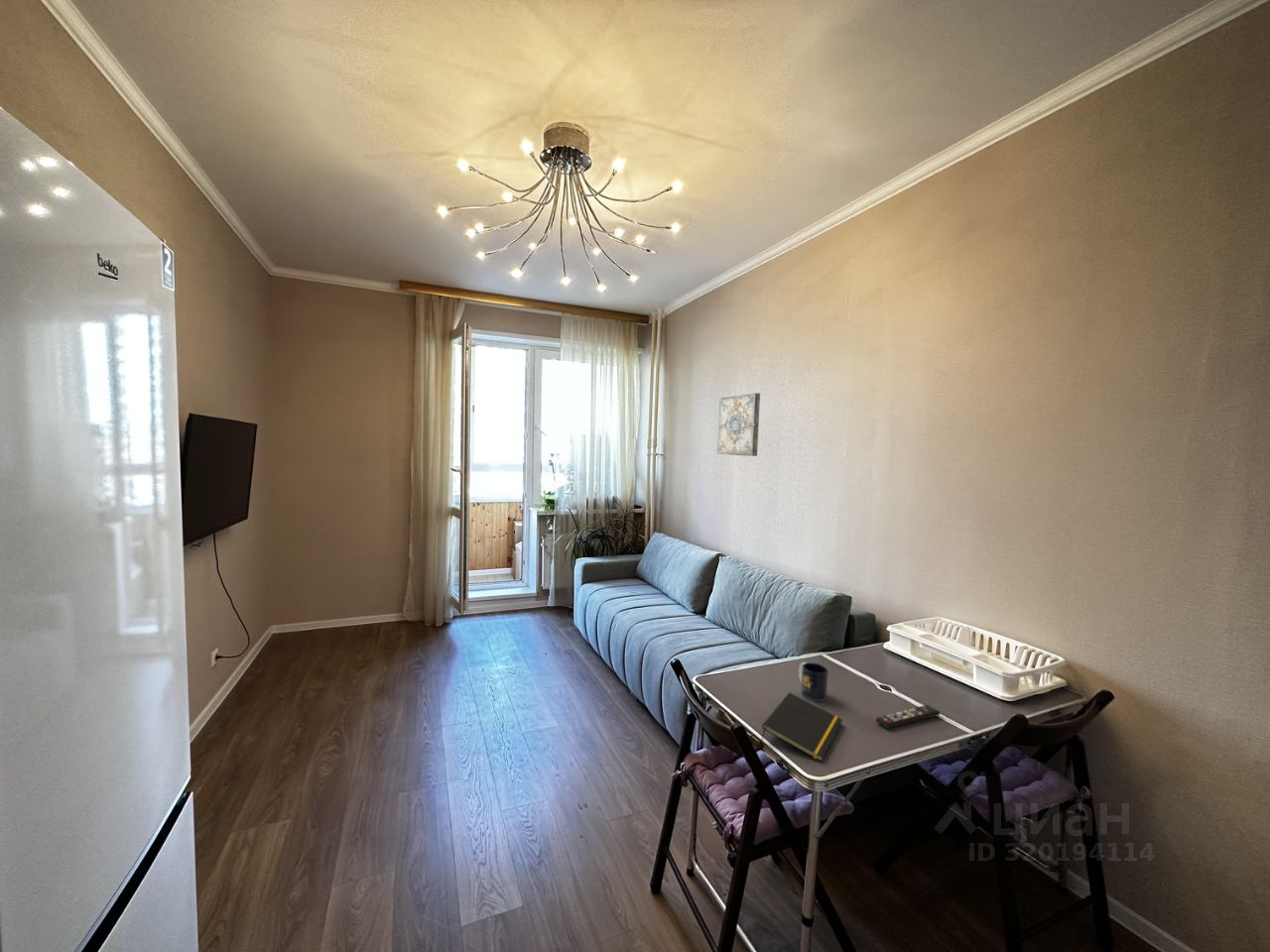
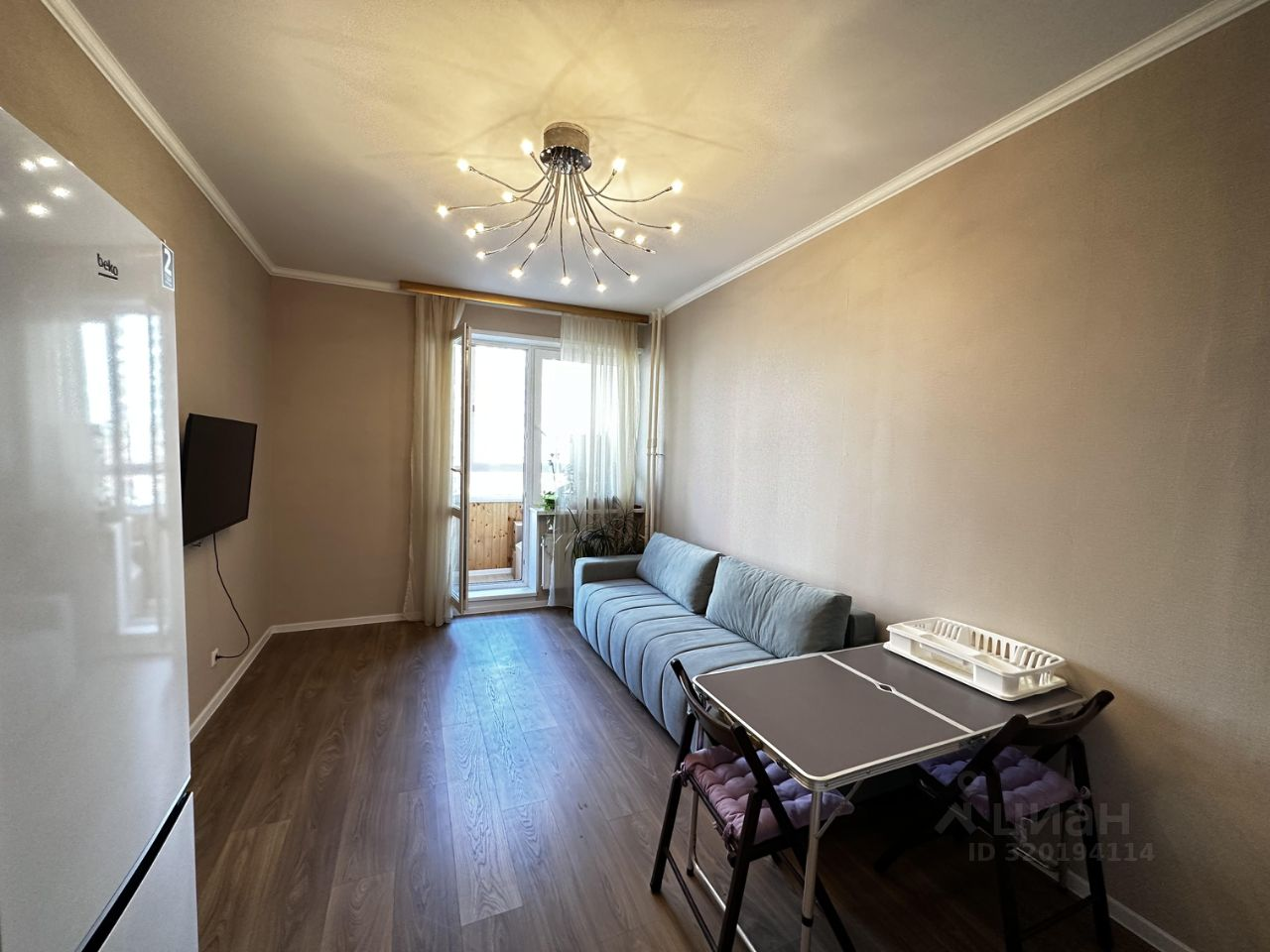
- remote control (908, 716)
- notepad (803, 723)
- wall art (737, 425)
- mug (811, 678)
